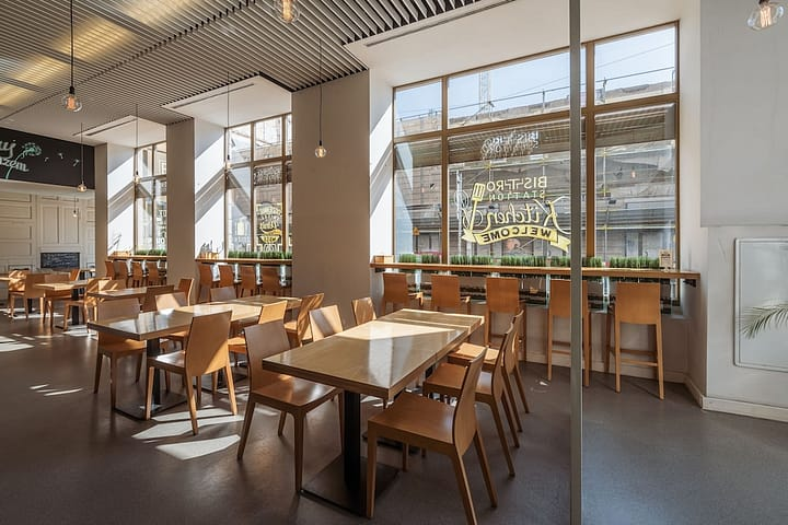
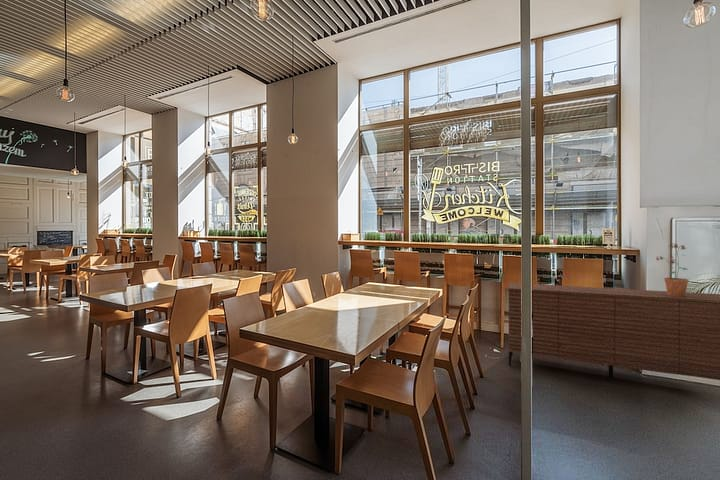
+ potted plant (673, 270)
+ sideboard (610, 333)
